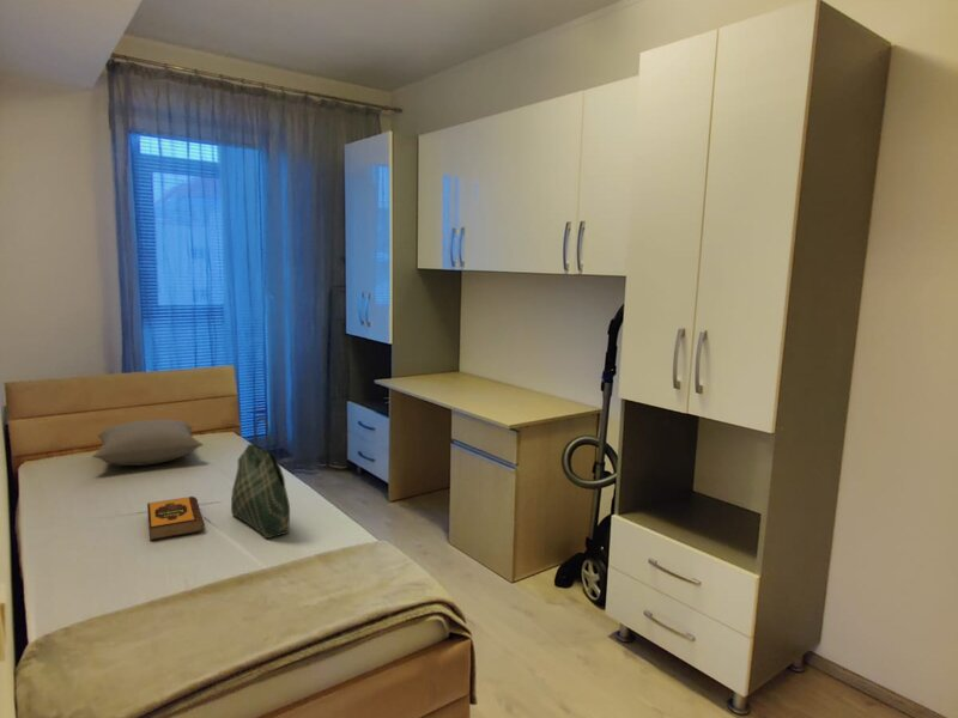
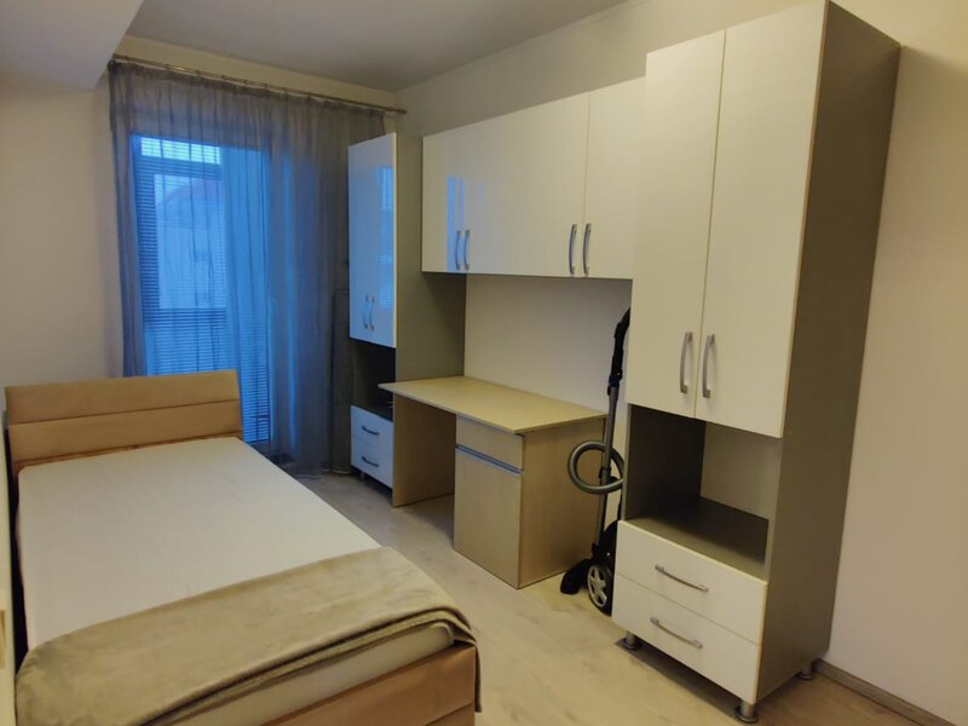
- tote bag (257, 470)
- pillow (147, 440)
- hardback book (175, 516)
